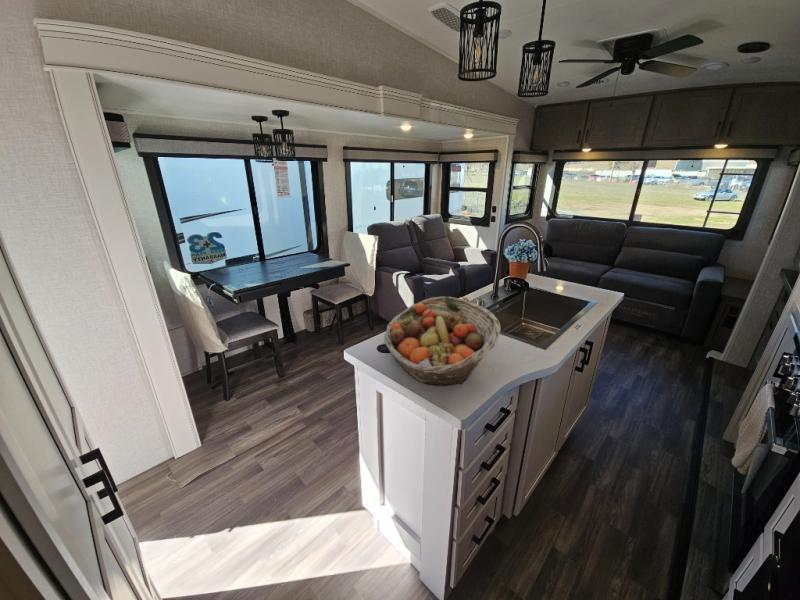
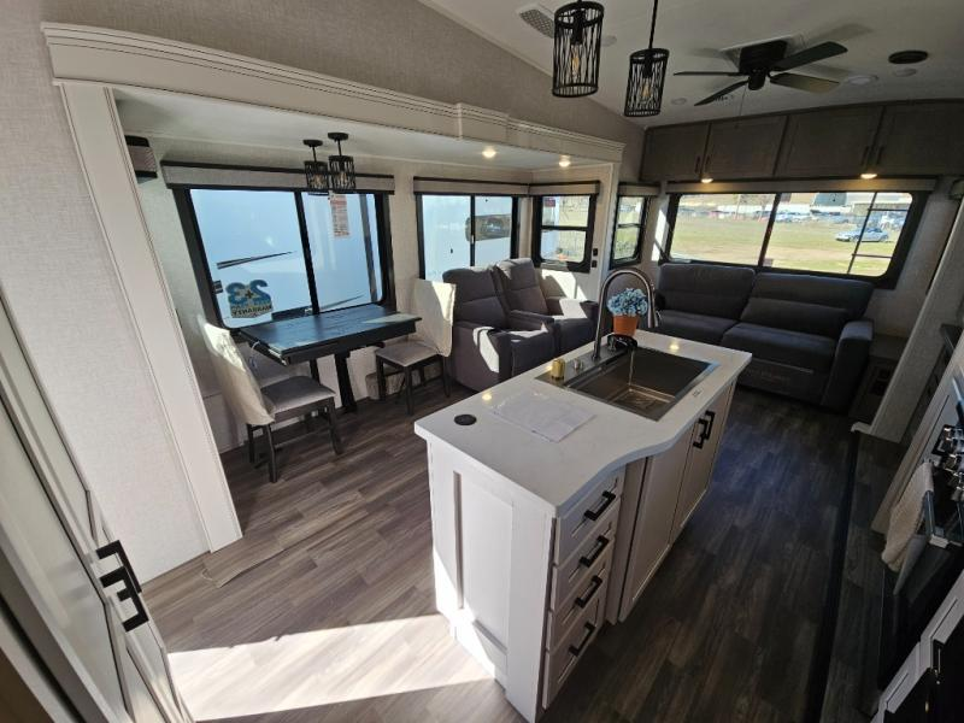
- fruit basket (438, 337)
